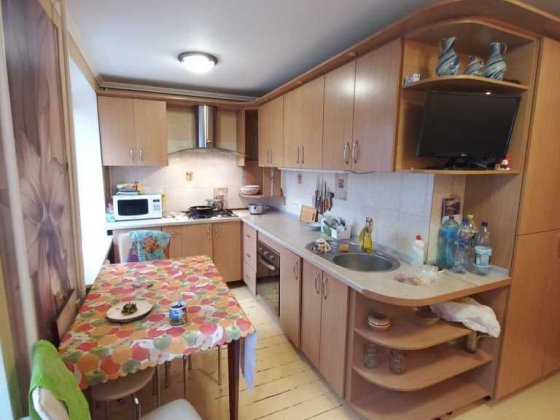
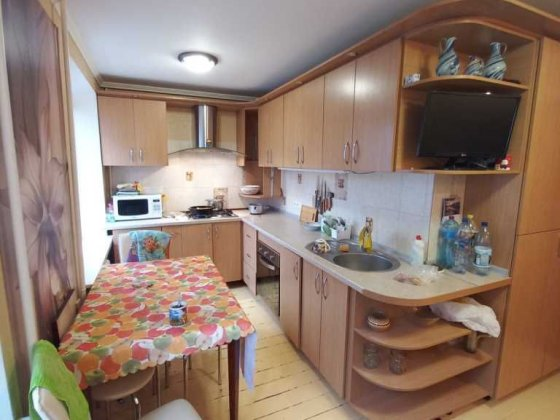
- salad plate (129, 307)
